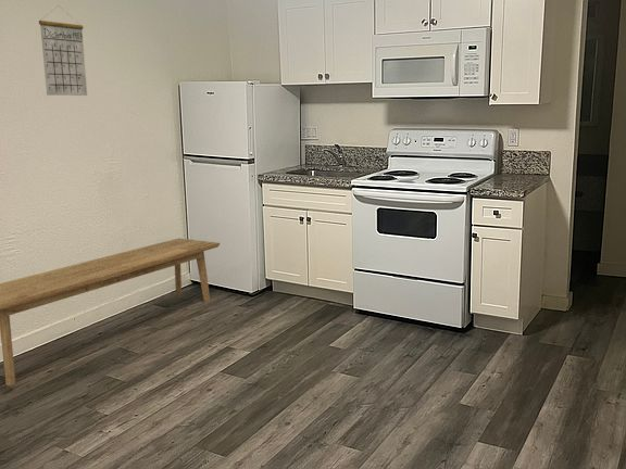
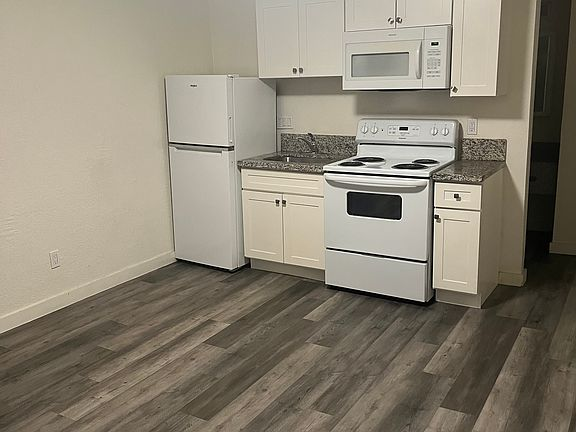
- bench (102, 287)
- calendar (63, 50)
